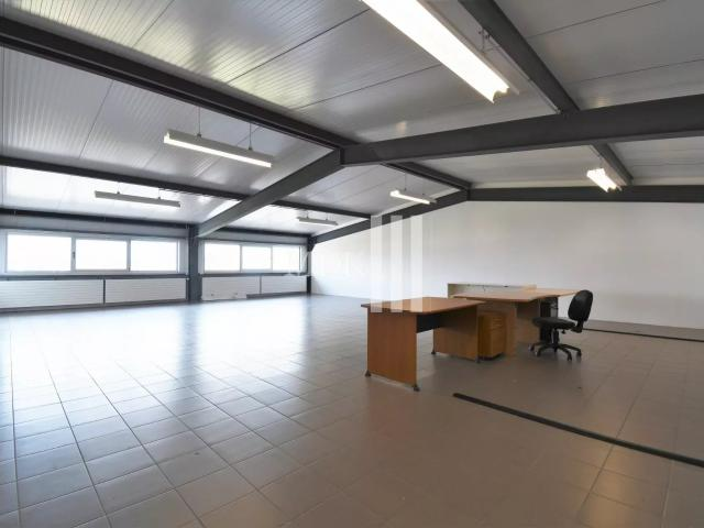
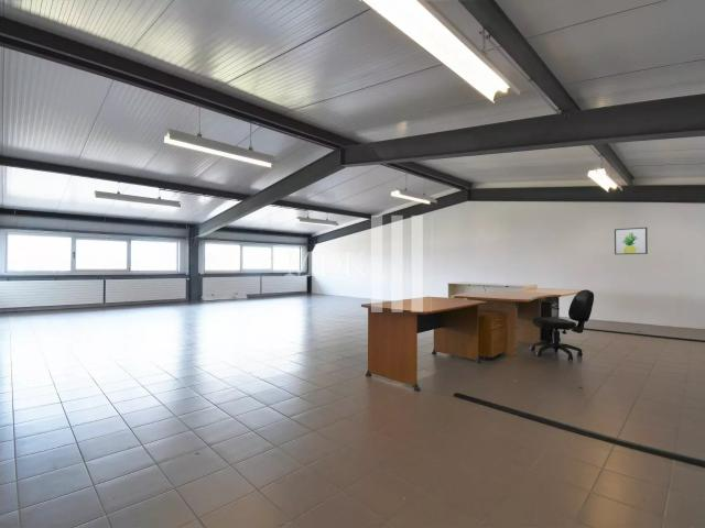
+ wall art (630, 241)
